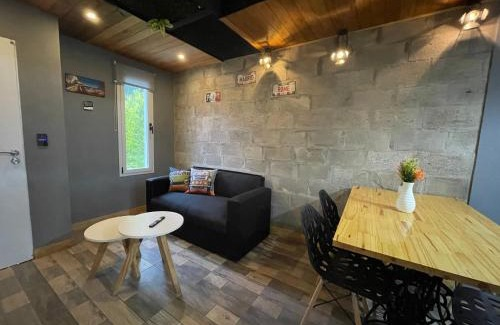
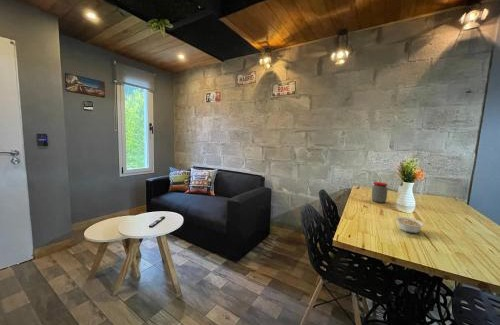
+ legume (409, 225)
+ jar (379, 192)
